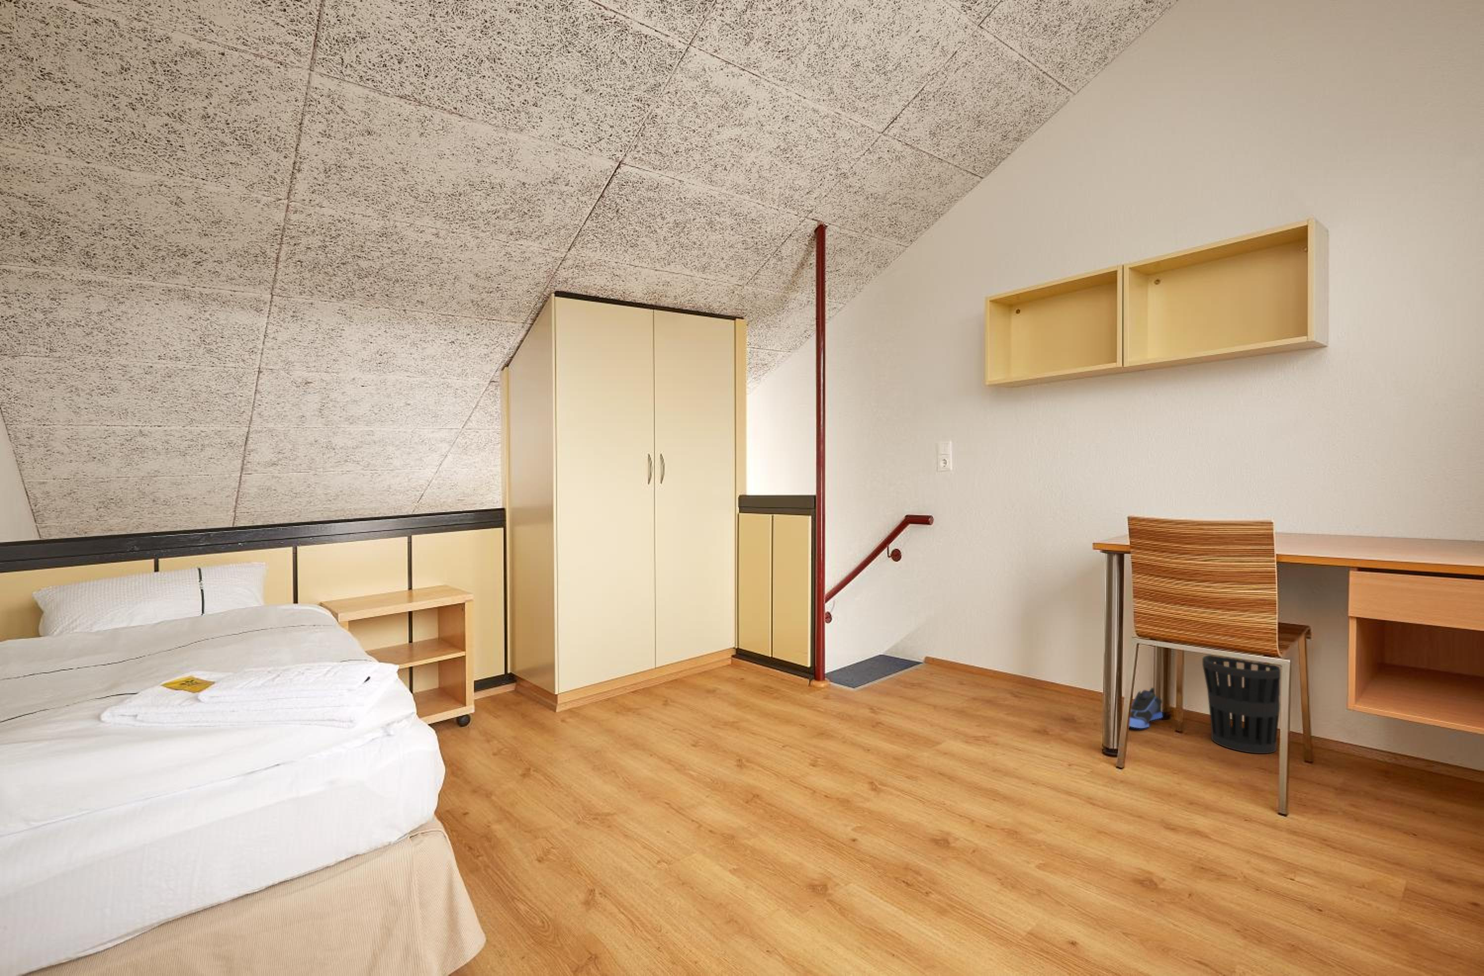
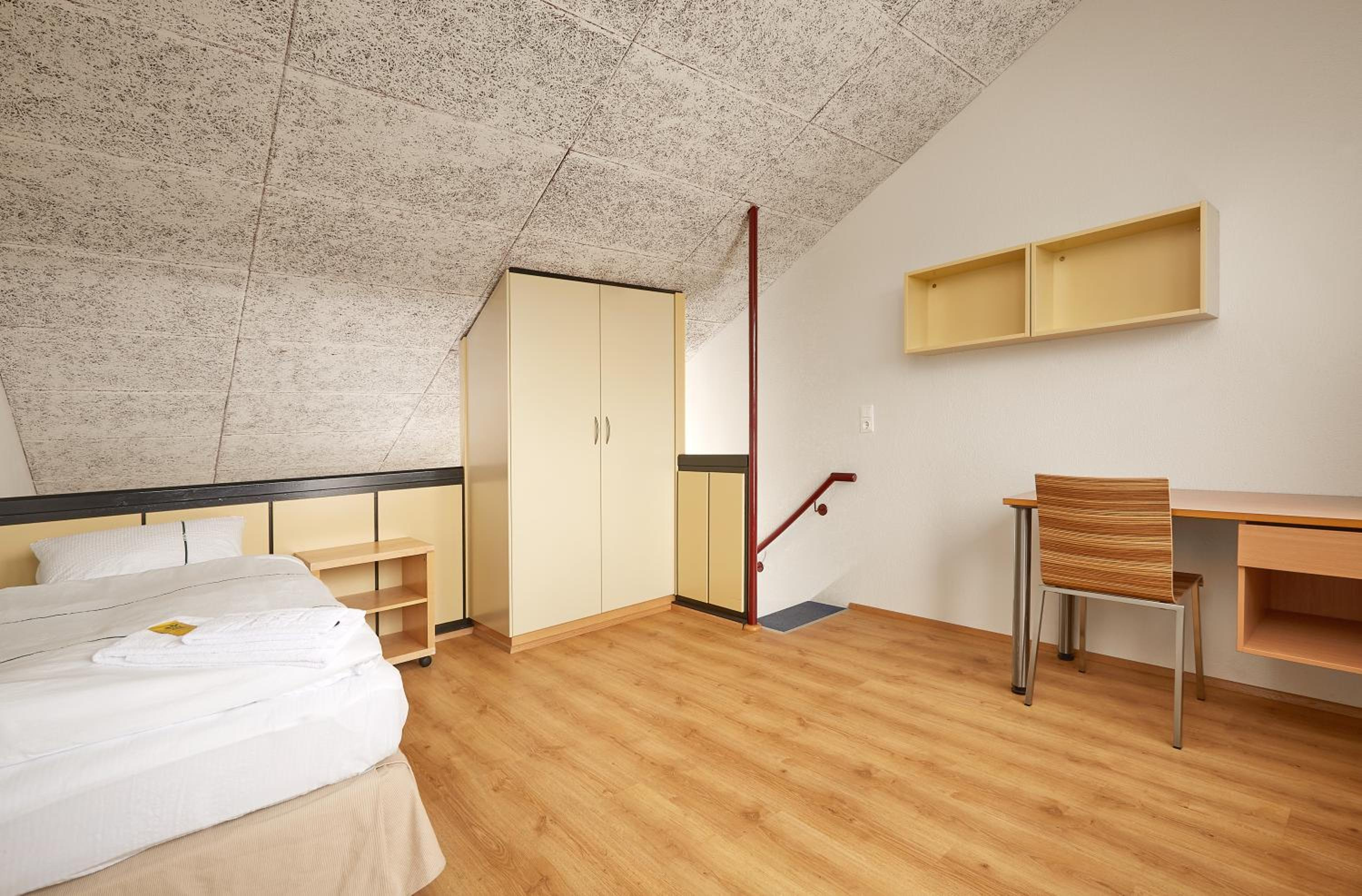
- sneaker (1142, 707)
- wastebasket (1243, 703)
